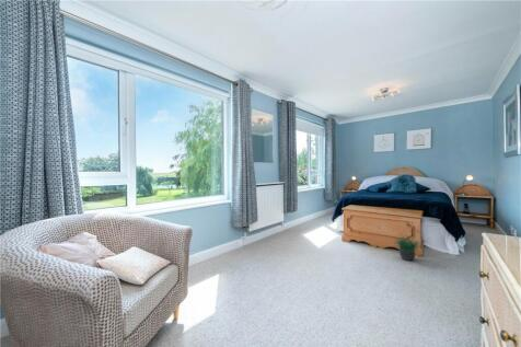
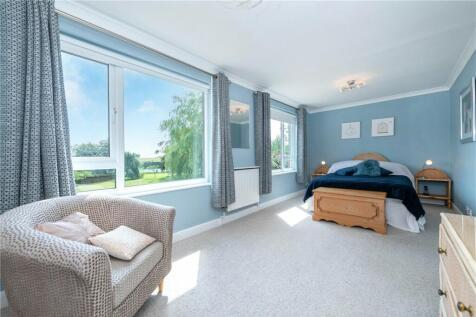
- potted plant (406, 243)
